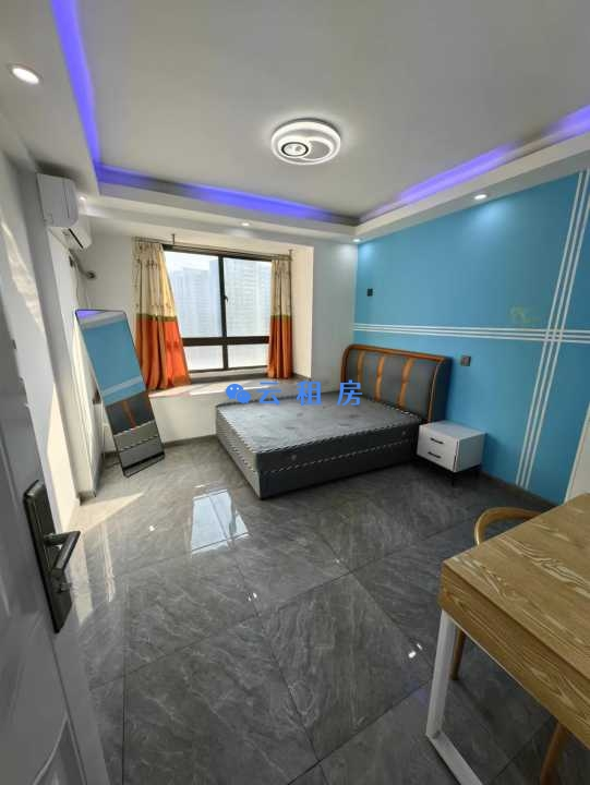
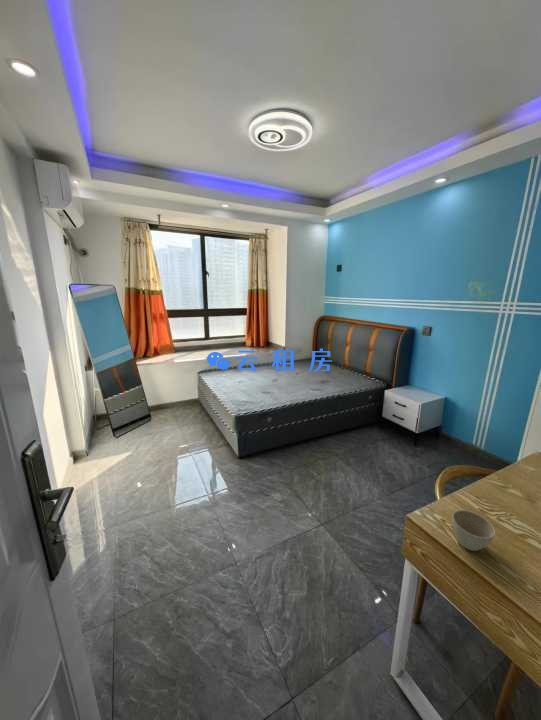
+ flower pot (470, 533)
